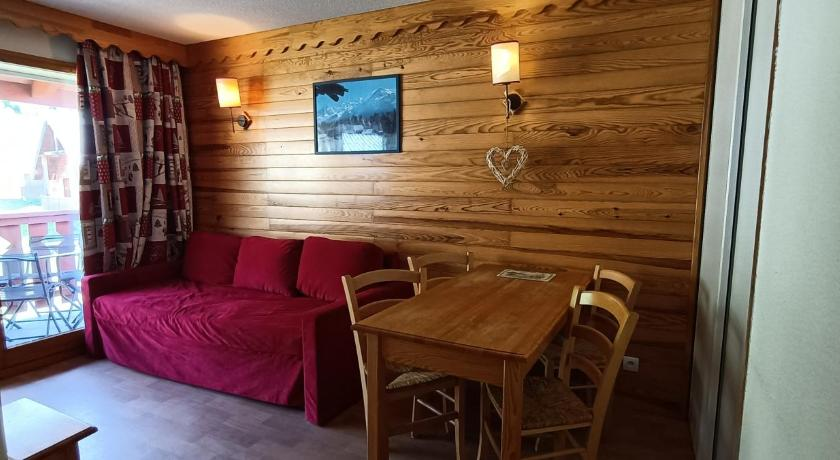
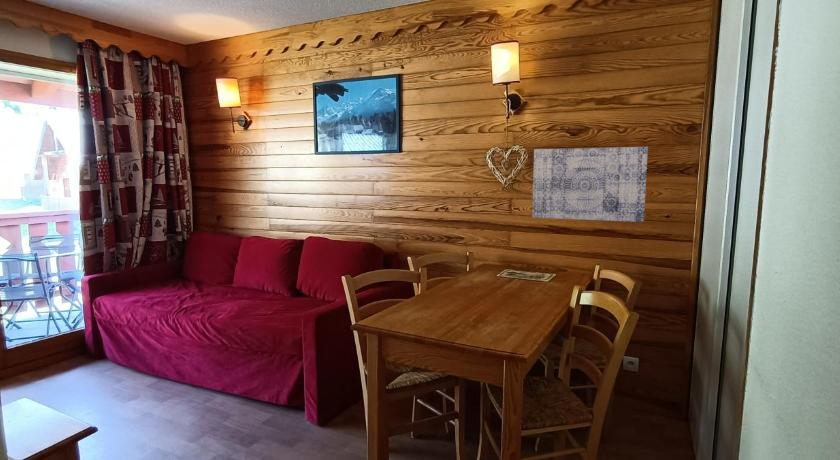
+ wall art (587, 184)
